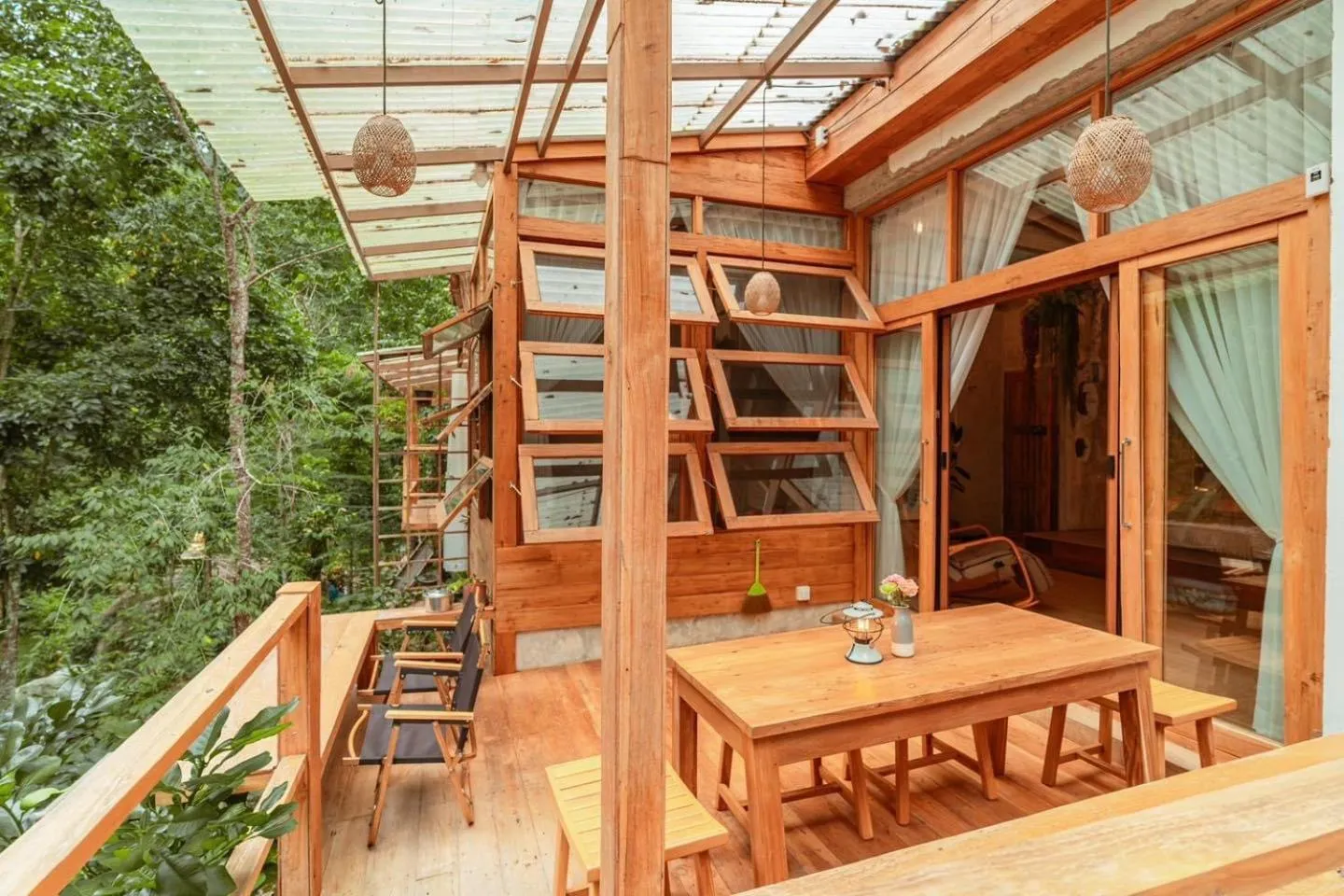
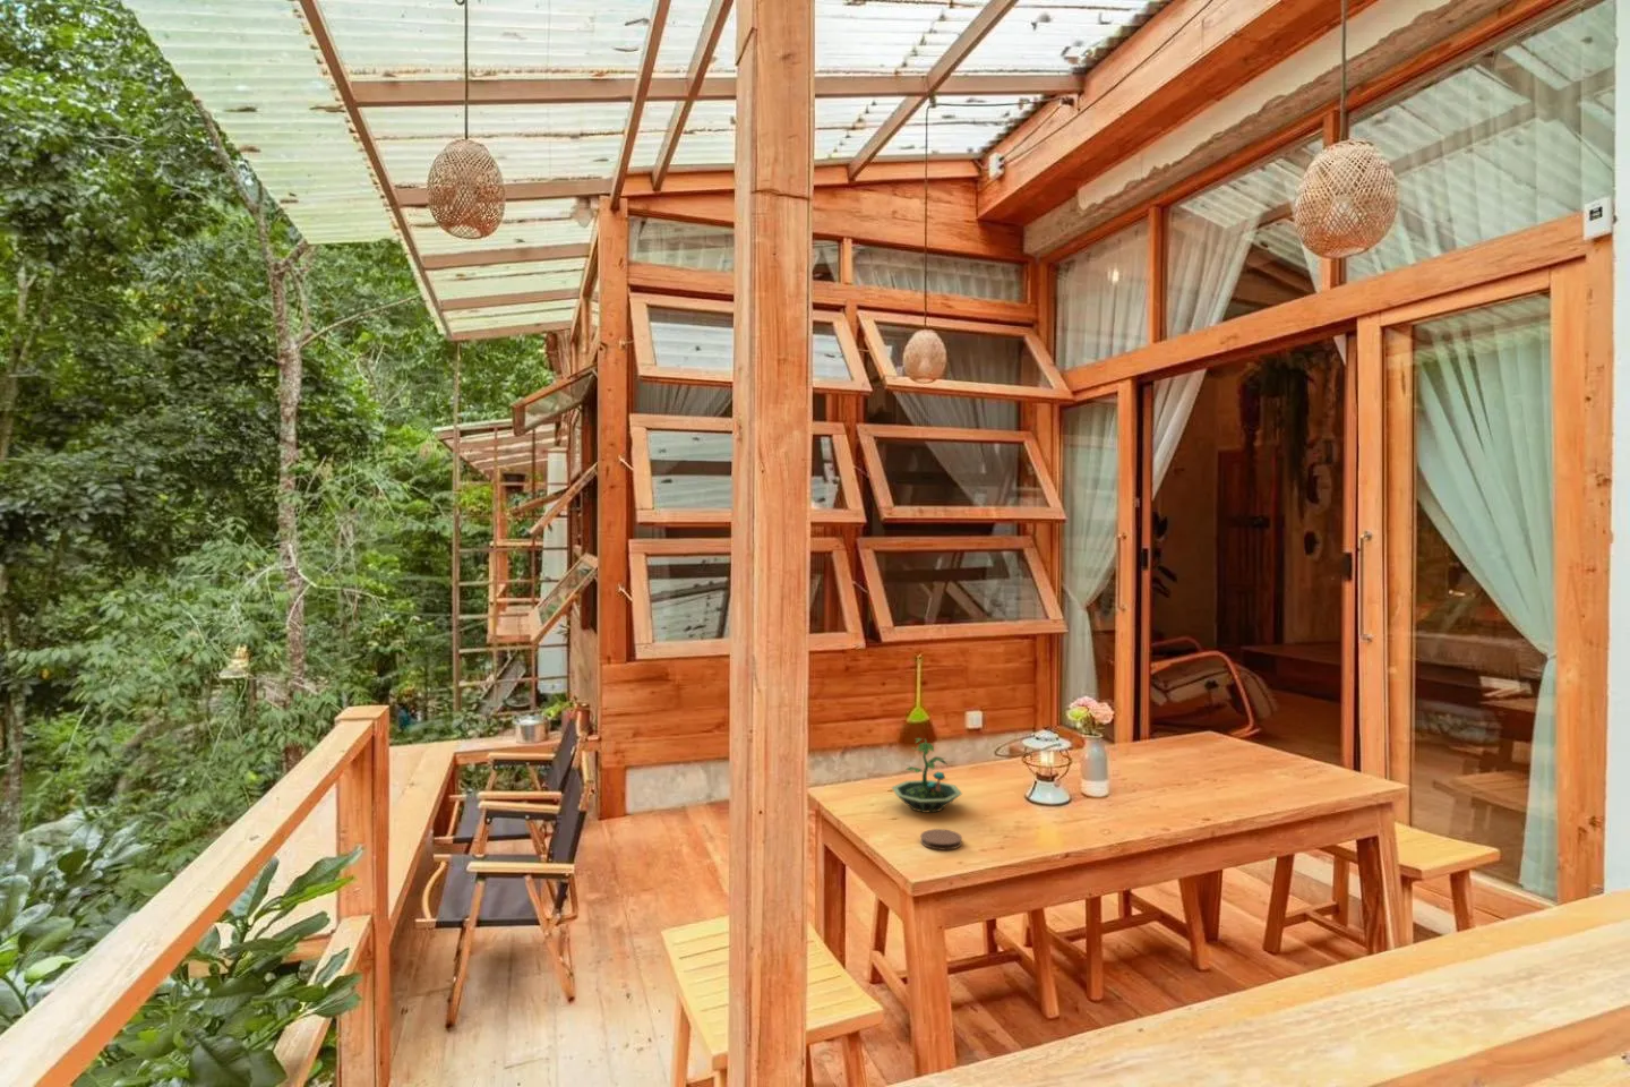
+ coaster (941, 840)
+ terrarium (925, 752)
